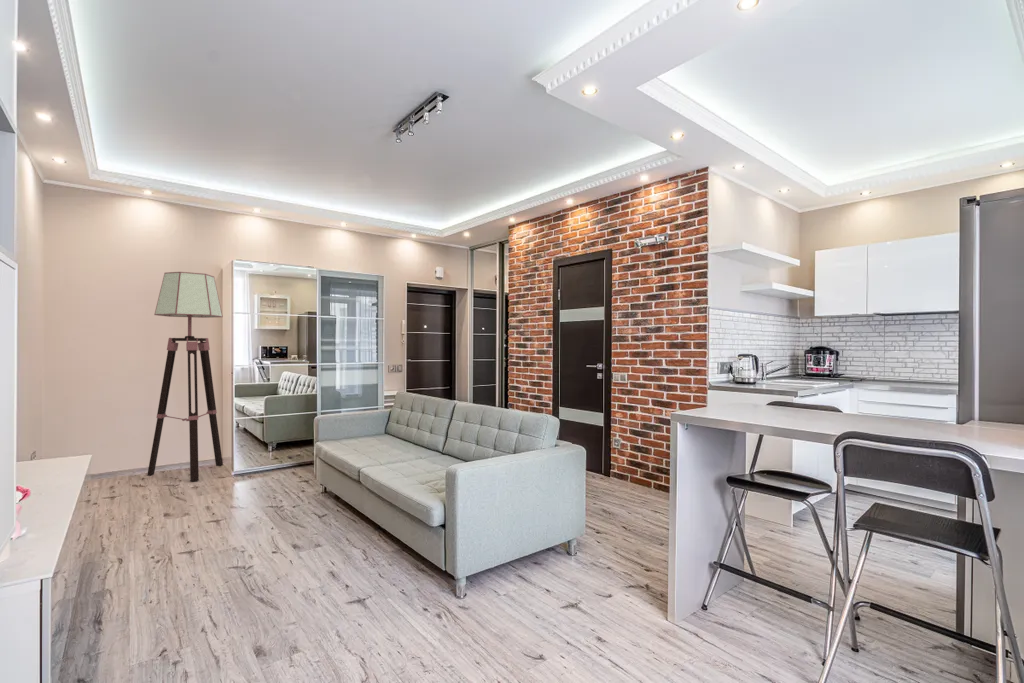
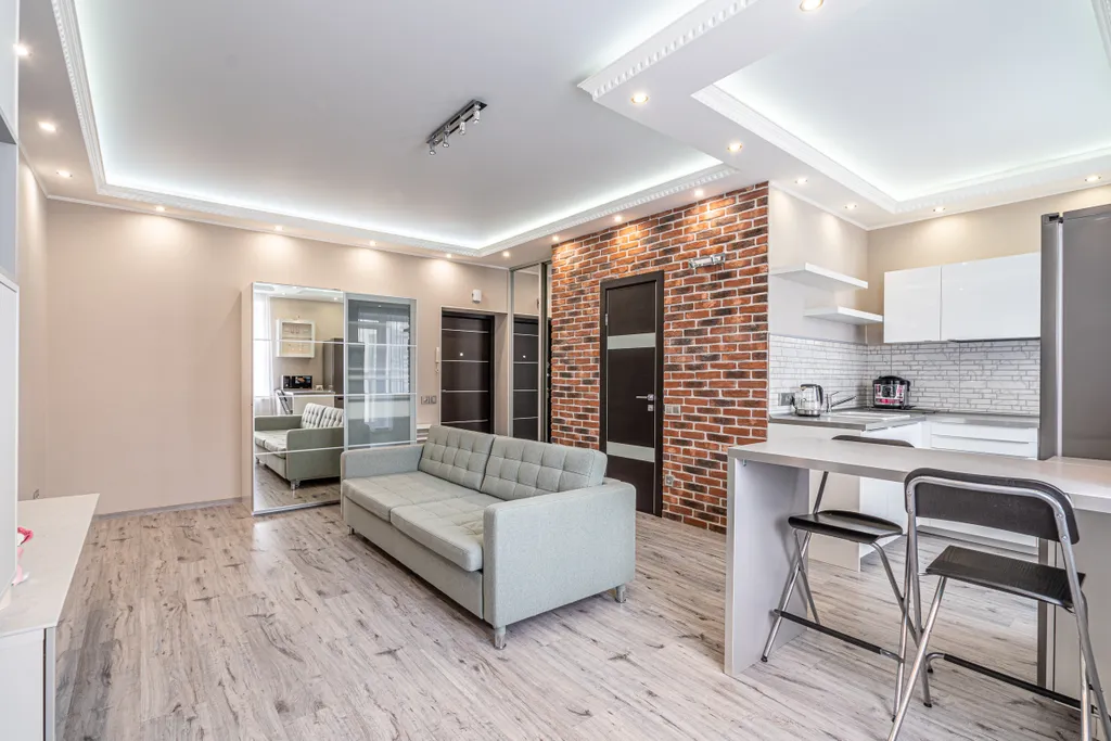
- floor lamp (190, 373)
